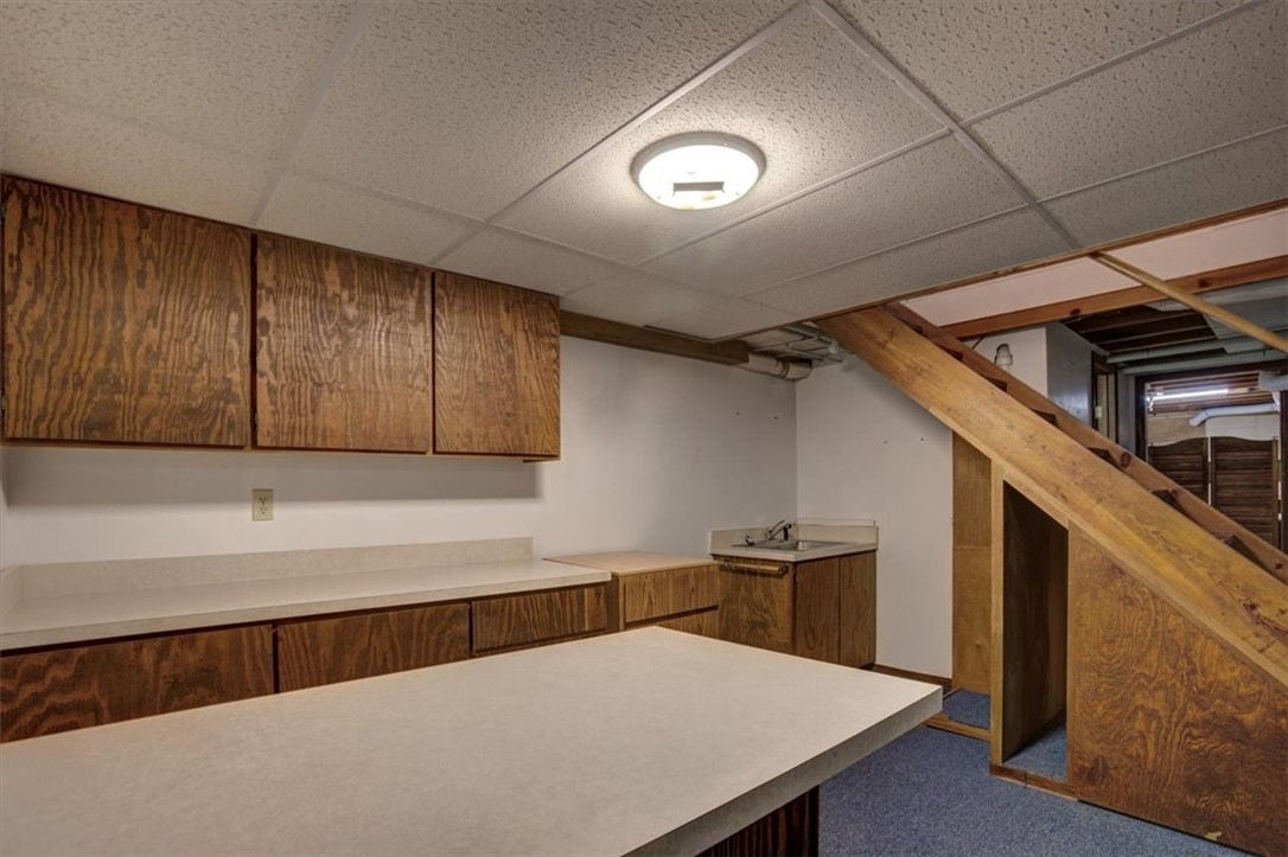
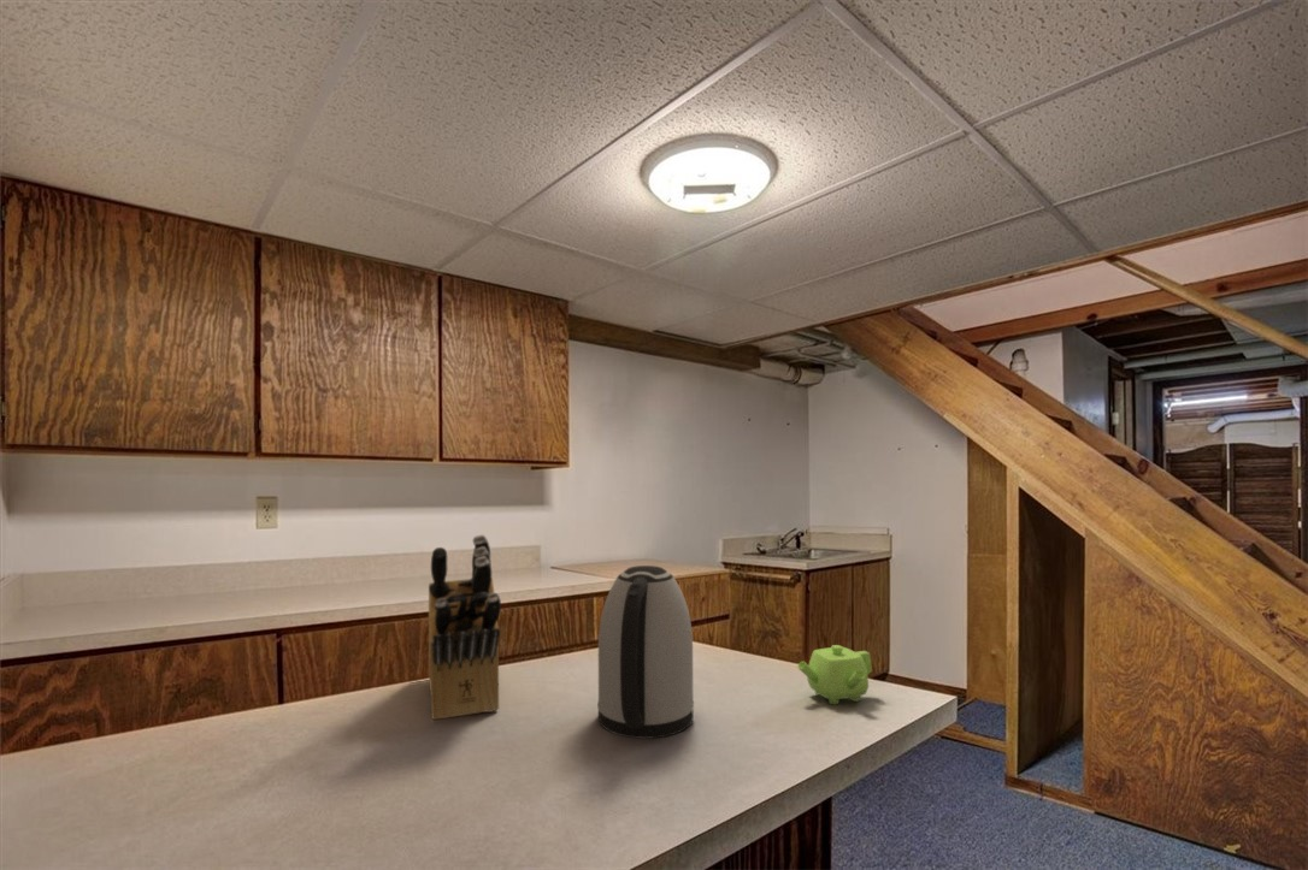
+ teapot (839, 674)
+ knife block (461, 612)
+ kettle (642, 647)
